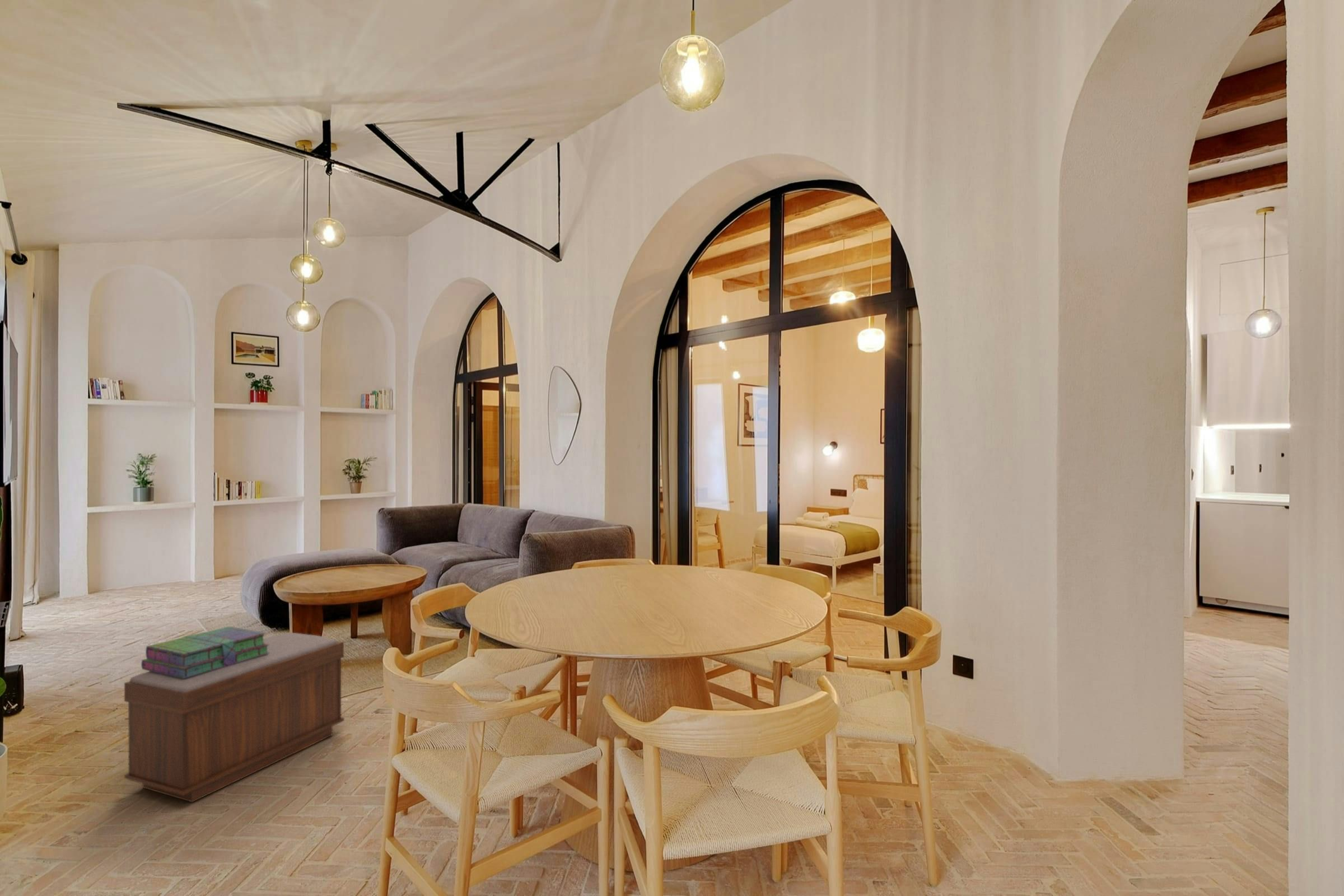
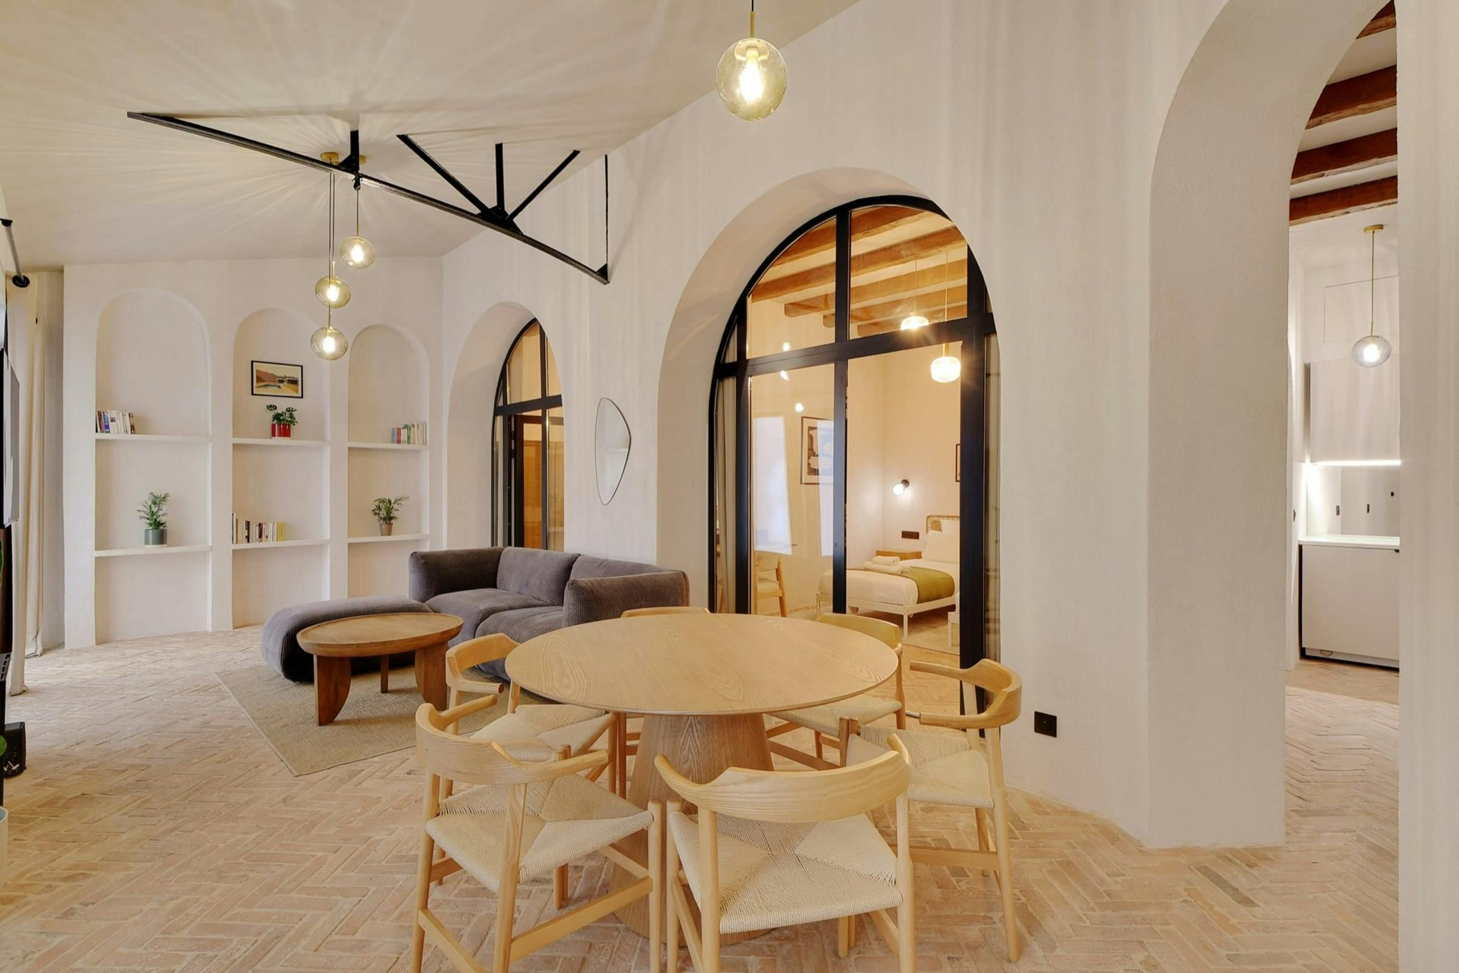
- stack of books (207, 649)
- bench (244, 706)
